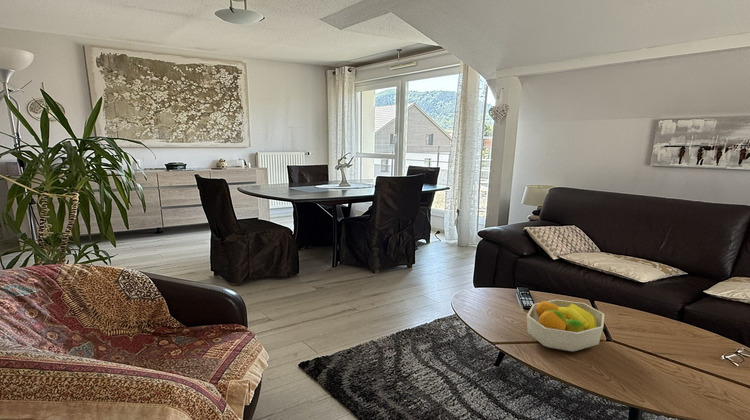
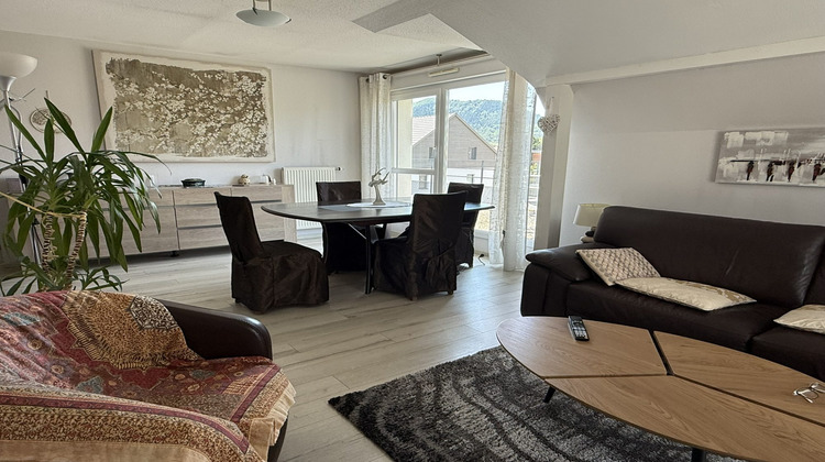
- fruit bowl (565, 321)
